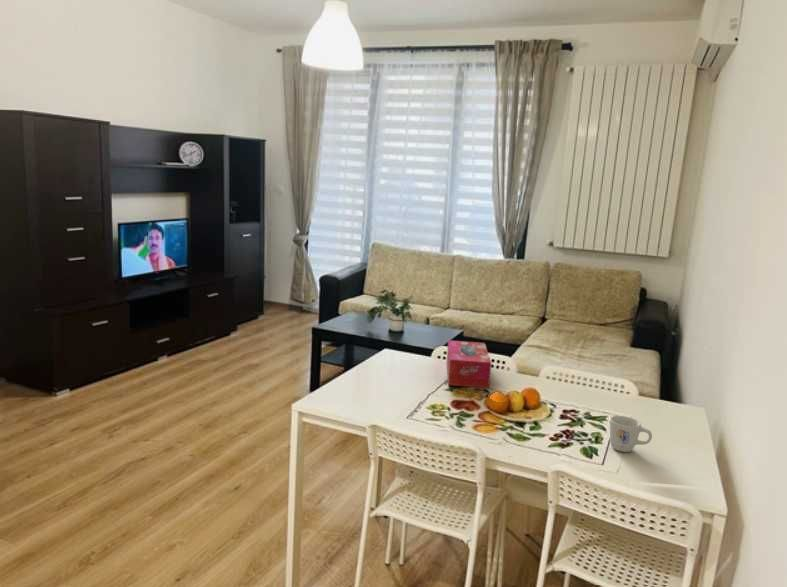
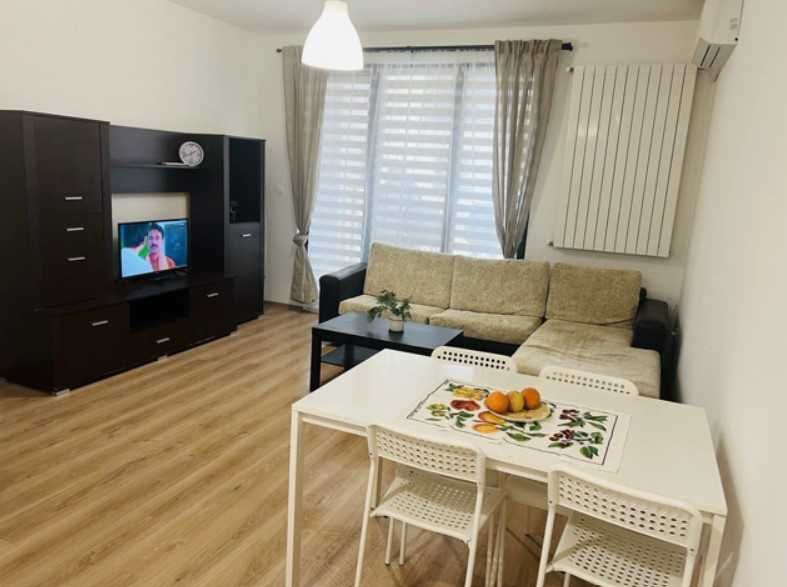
- mug (629, 436)
- tissue box (467, 362)
